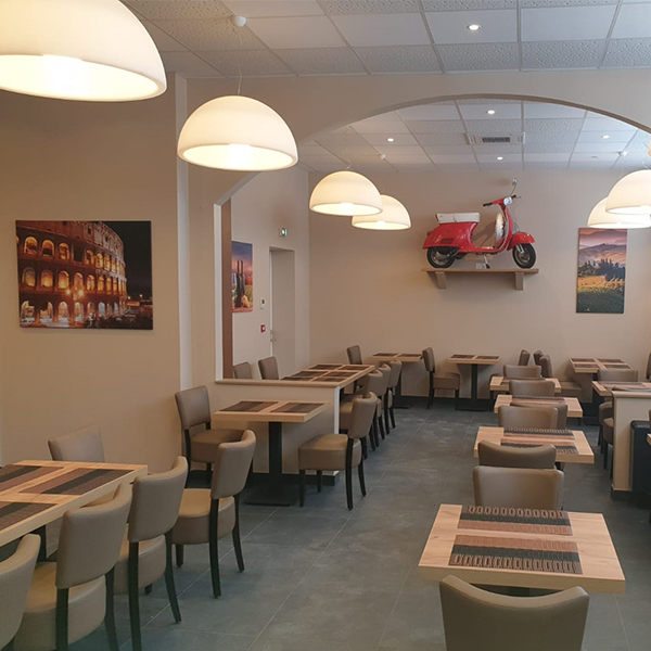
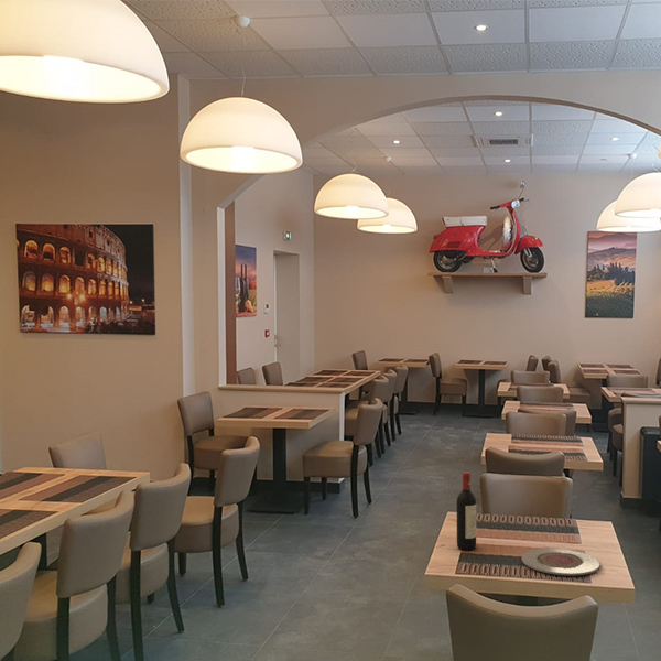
+ plate (560, 561)
+ wine bottle (466, 509)
